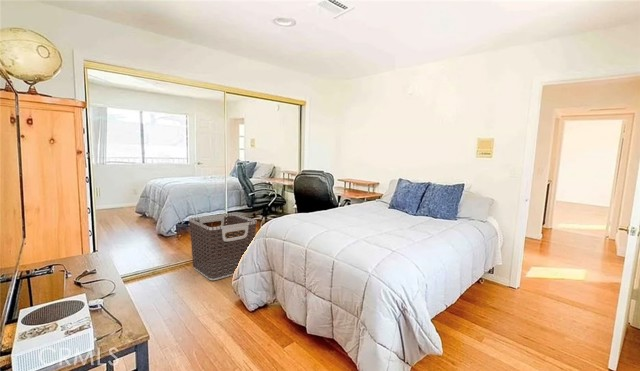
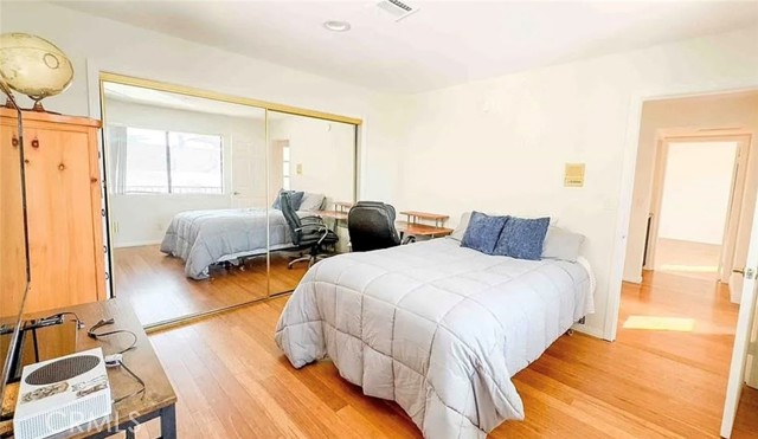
- clothes hamper (223, 244)
